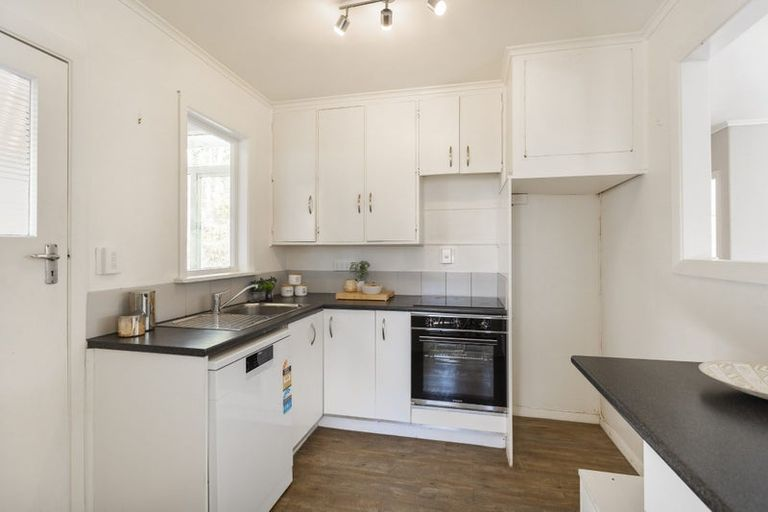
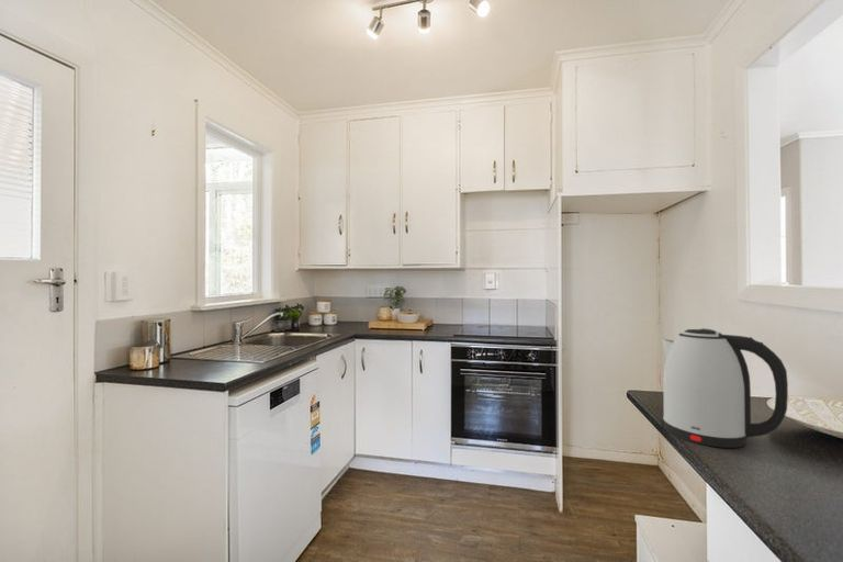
+ kettle (719, 383)
